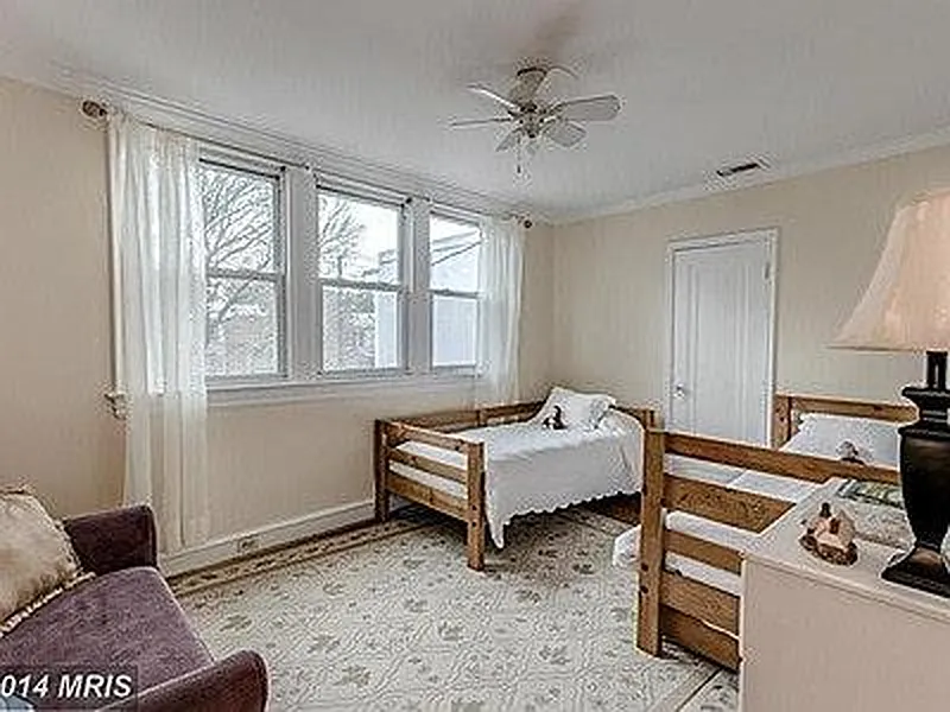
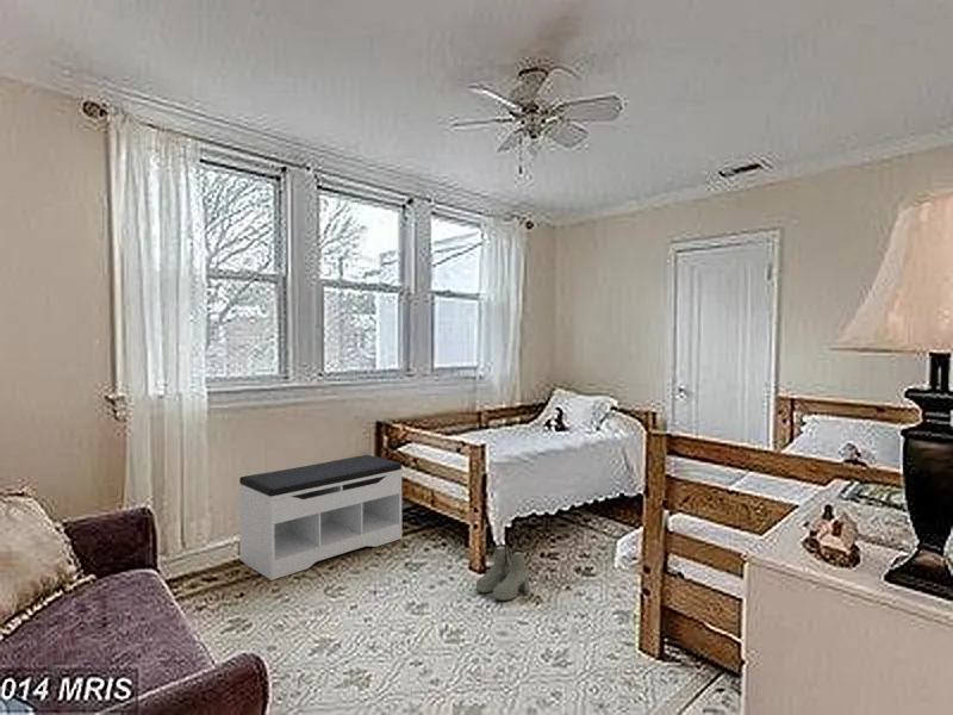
+ boots (503, 570)
+ bench (324, 509)
